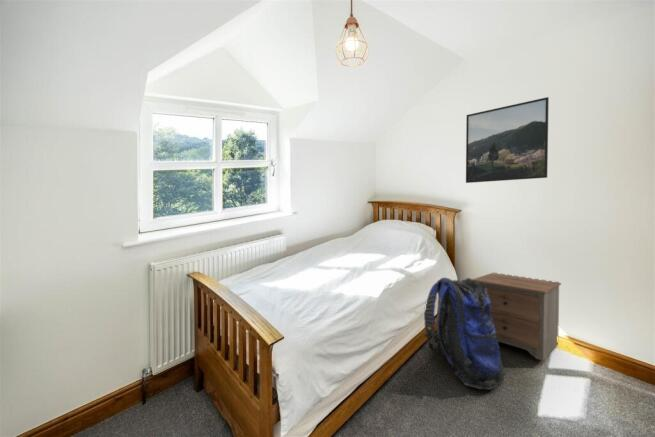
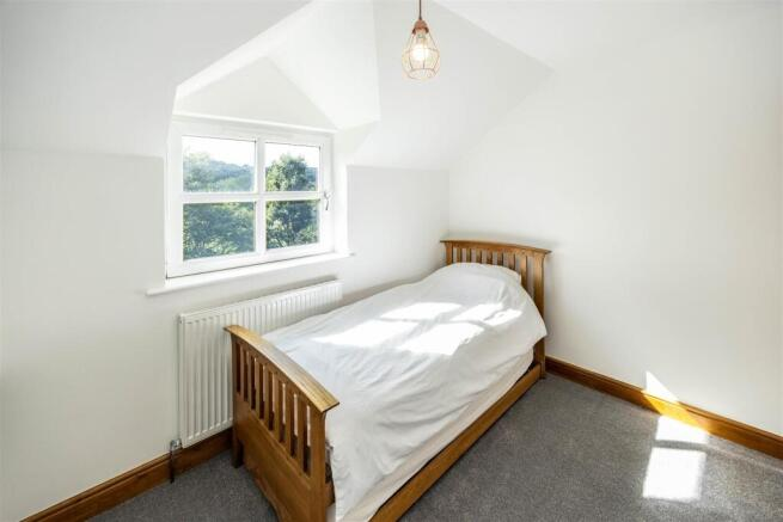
- nightstand (515, 311)
- backpack (461, 323)
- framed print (503, 143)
